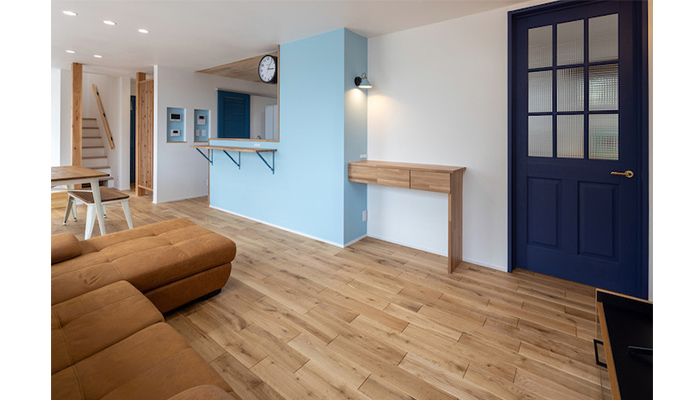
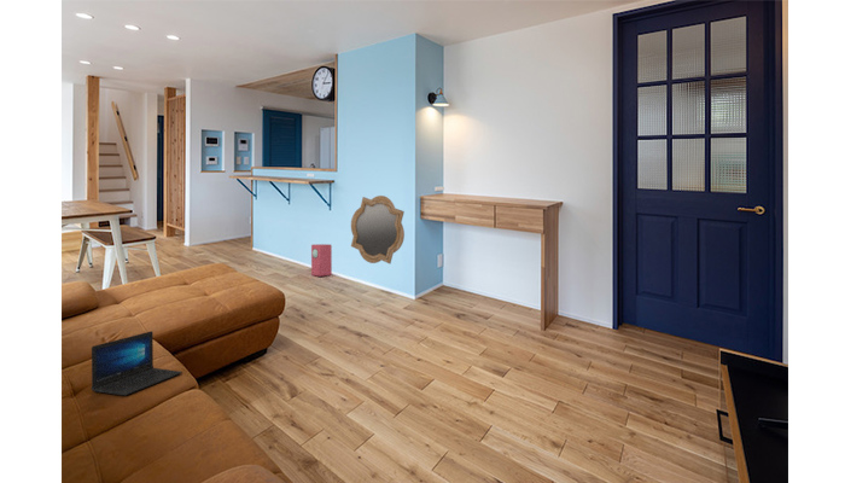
+ laptop (139, 360)
+ mirror (375, 229)
+ speaker (320, 260)
